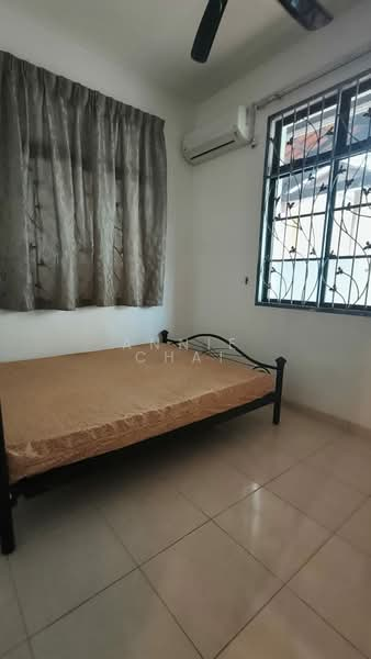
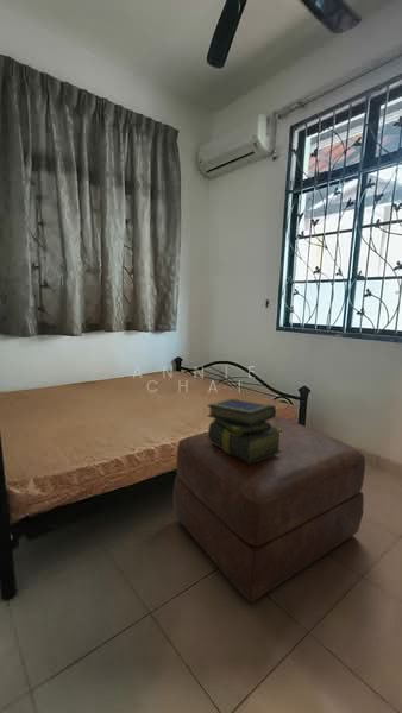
+ stack of books (241, 425)
+ ottoman (266, 485)
